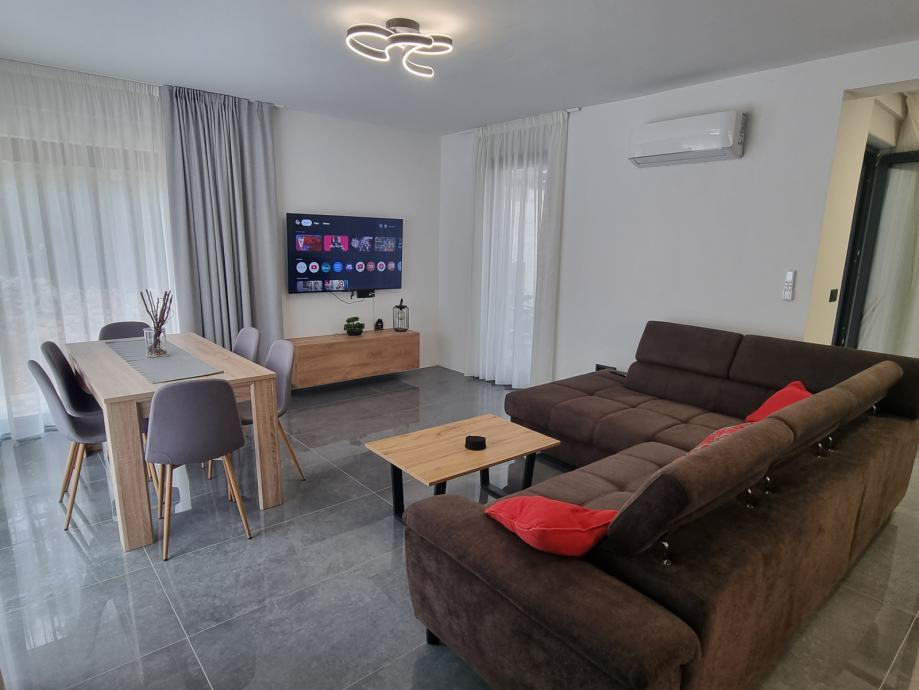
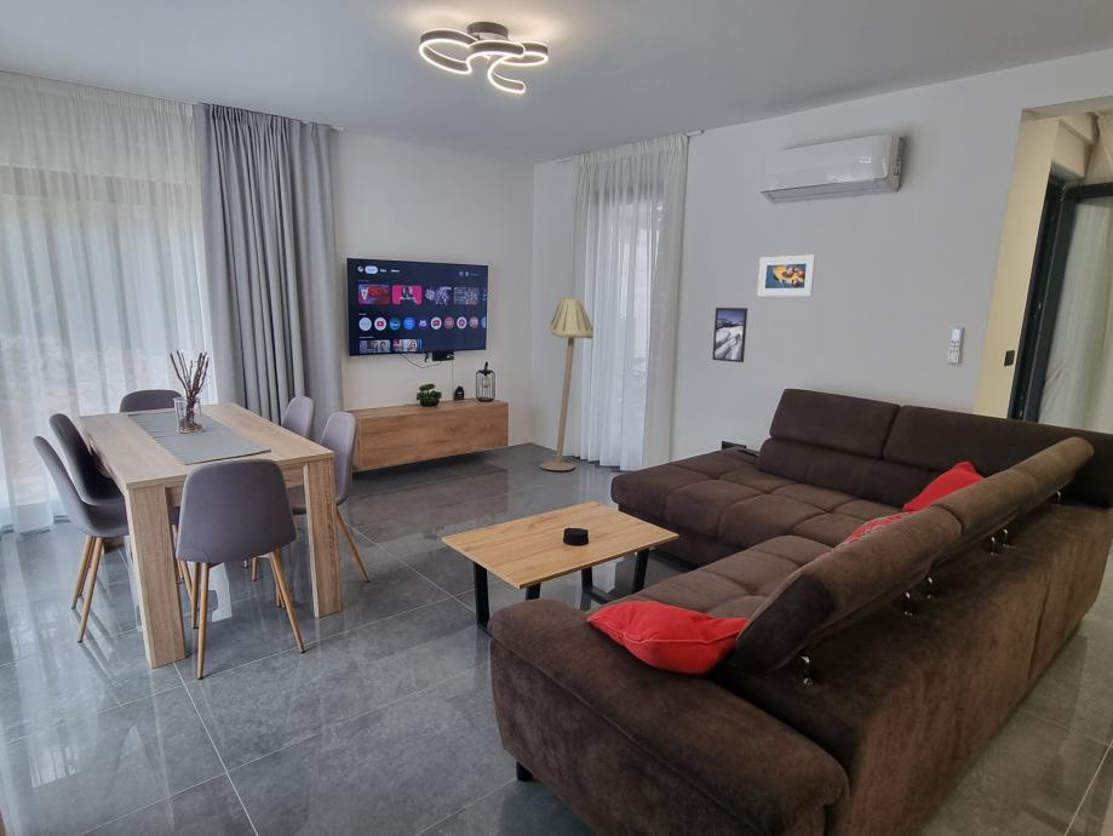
+ floor lamp (567, 383)
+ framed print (785, 276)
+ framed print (729, 334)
